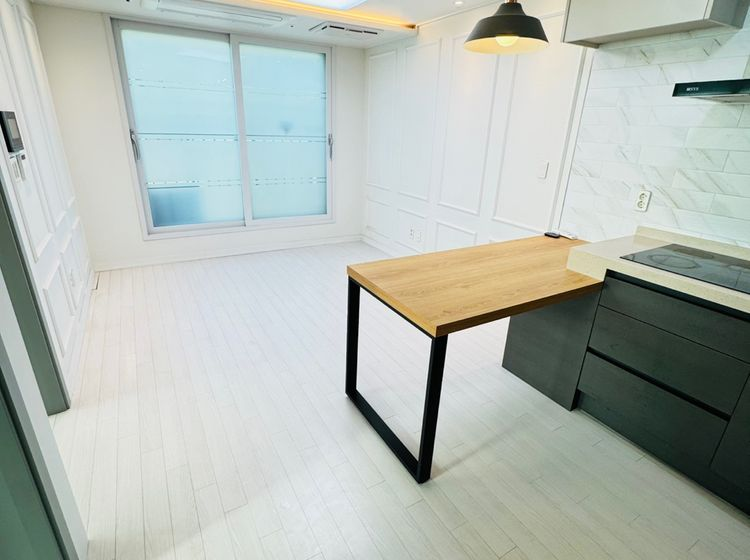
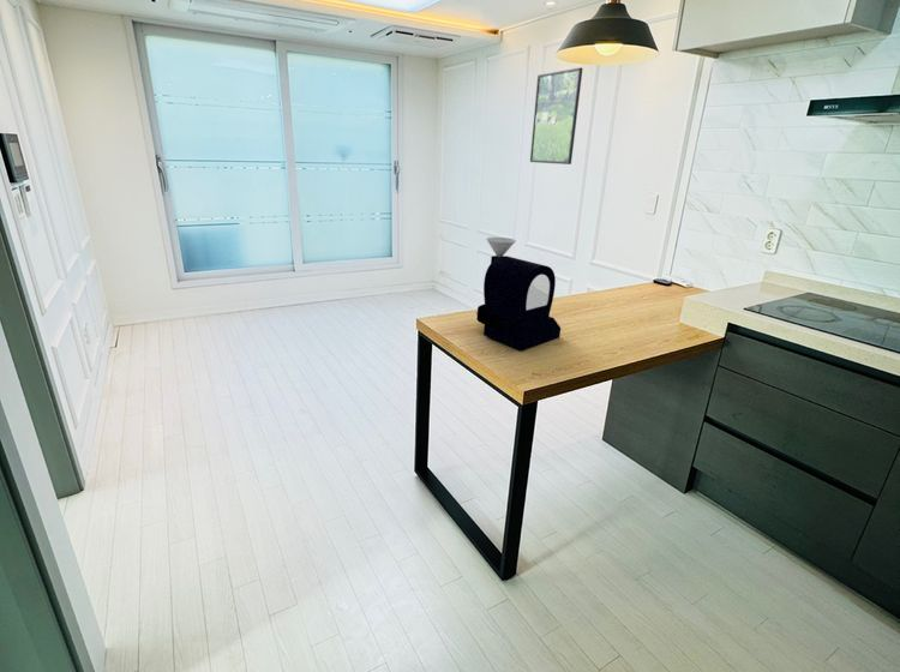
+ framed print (553, 119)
+ coffee roaster (514, 288)
